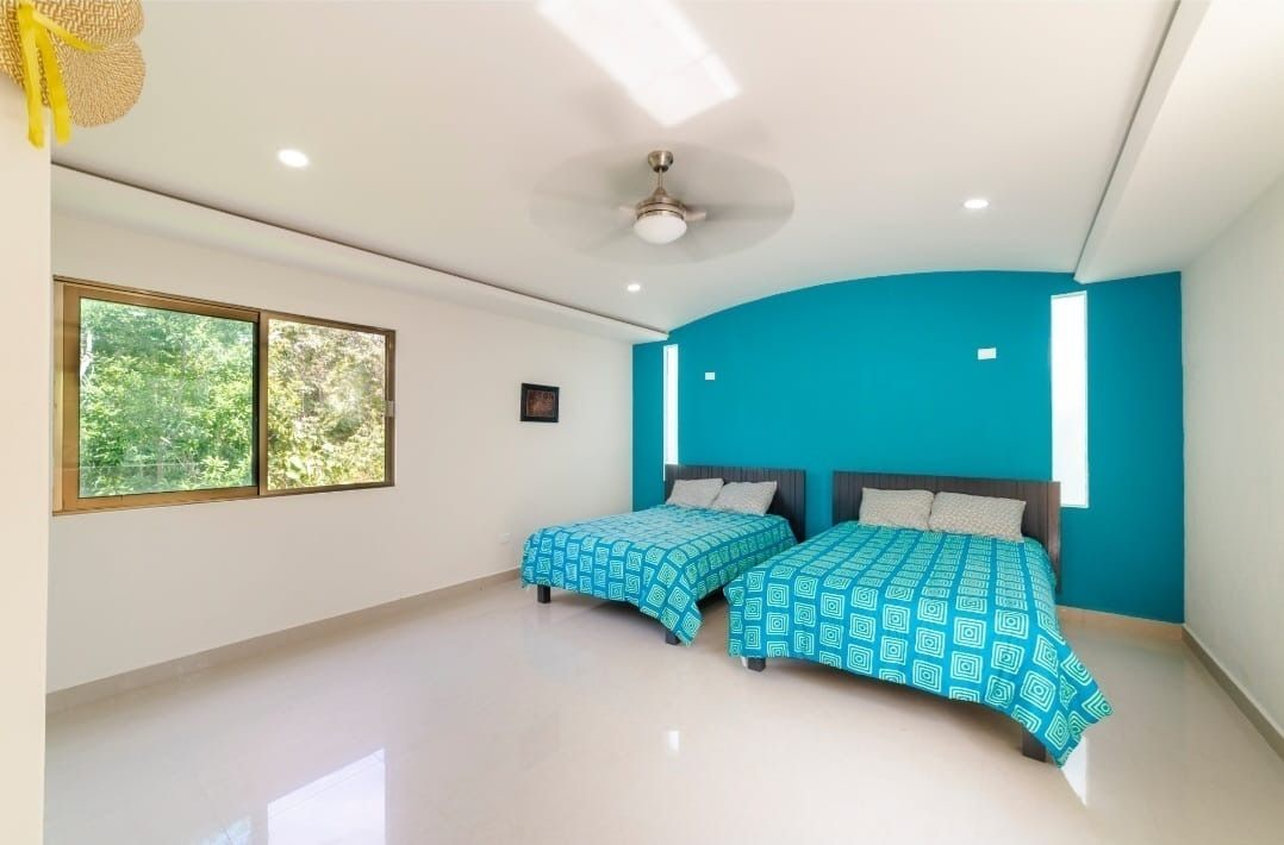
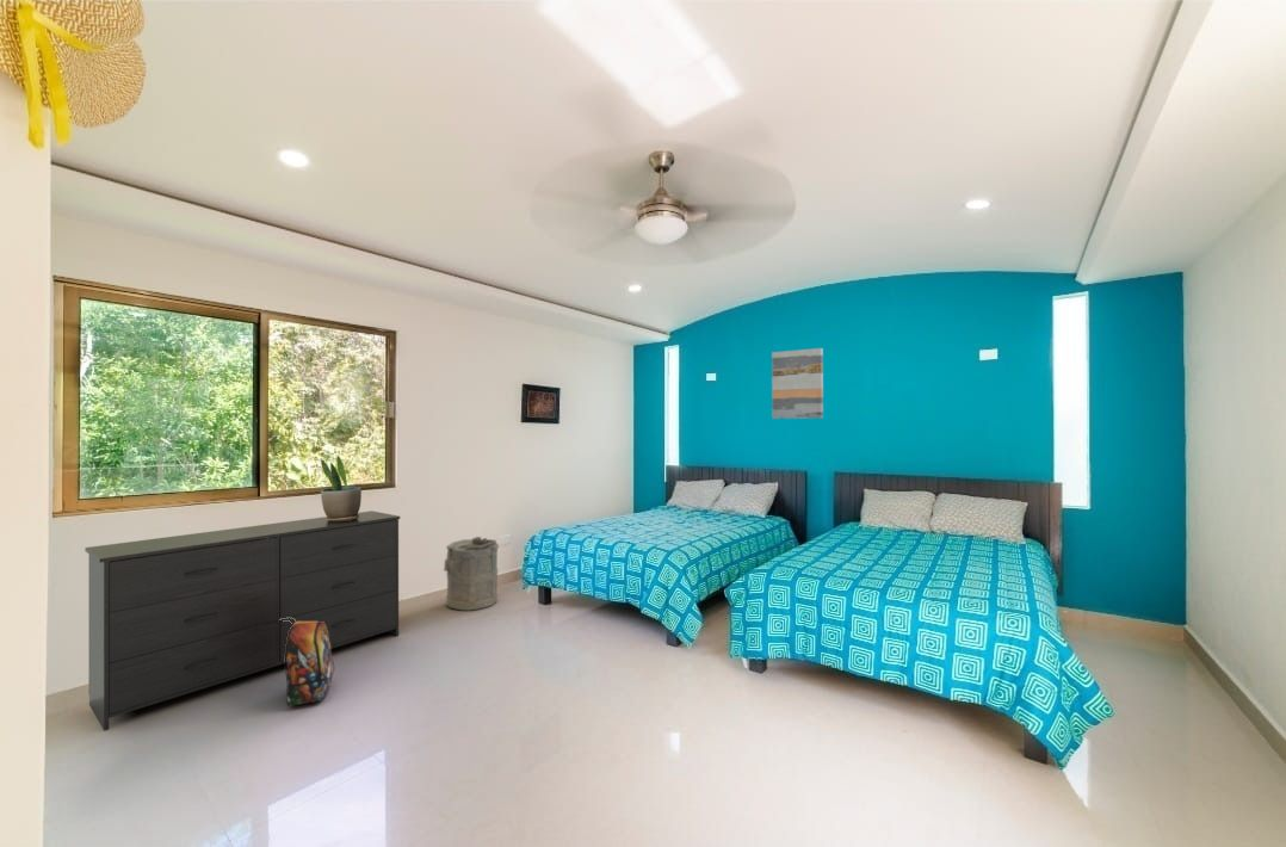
+ wall art (796, 384)
+ laundry hamper (469, 570)
+ backpack (307, 656)
+ potted plant (341, 487)
+ dresser (266, 598)
